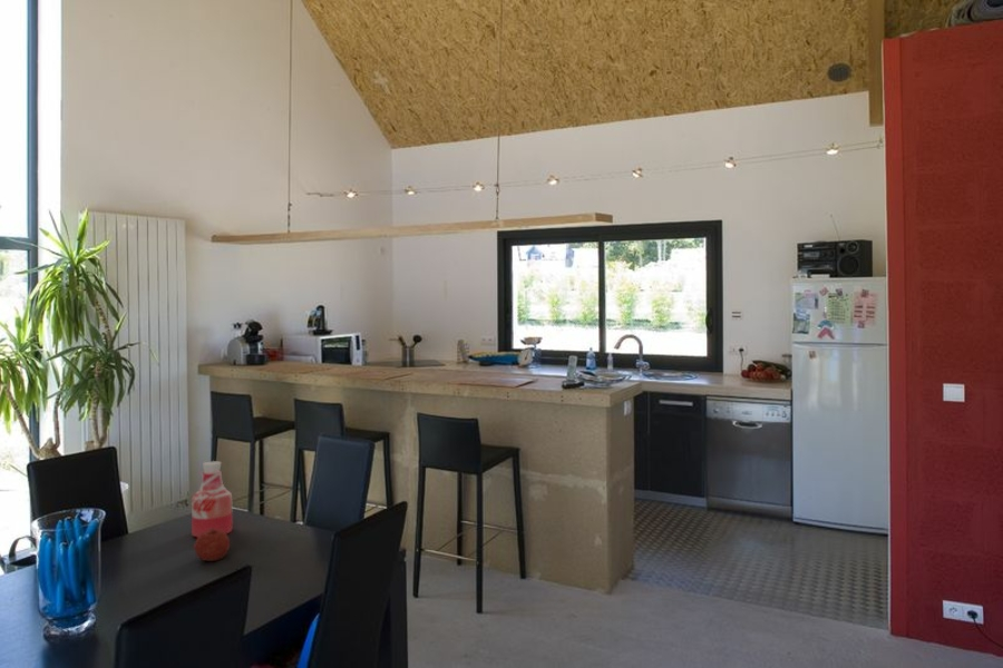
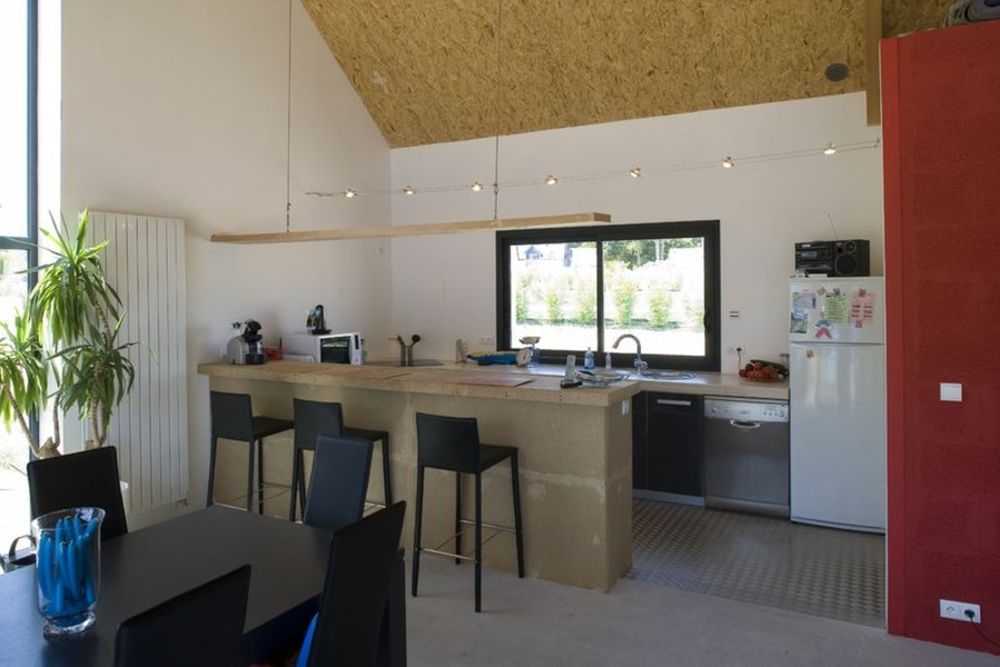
- bottle (212, 497)
- fruit (212, 542)
